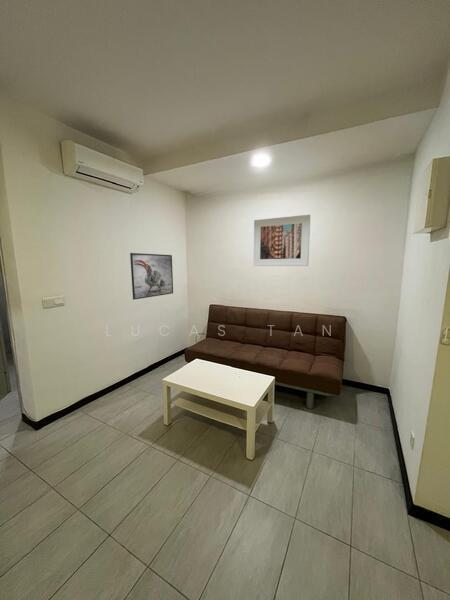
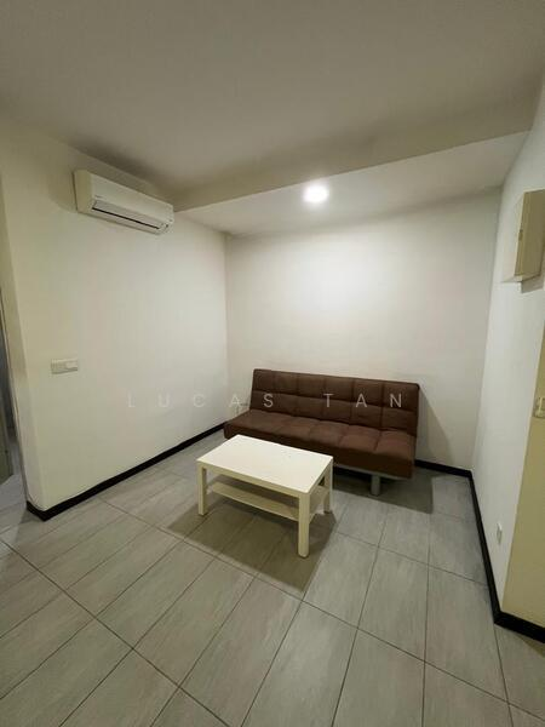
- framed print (280, 242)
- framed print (154, 275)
